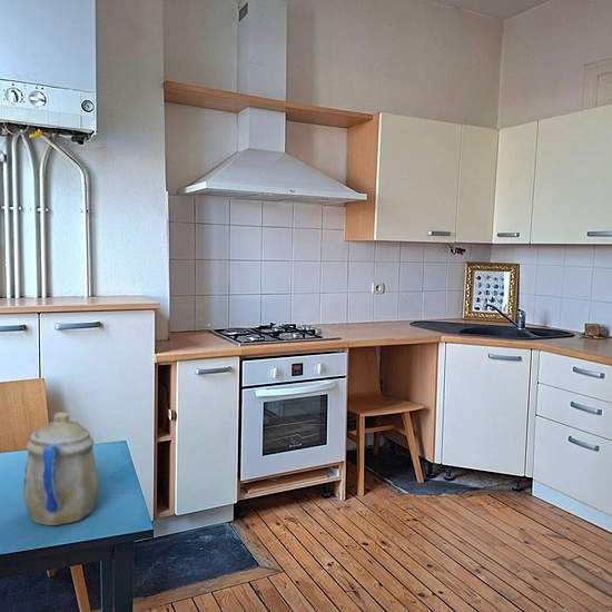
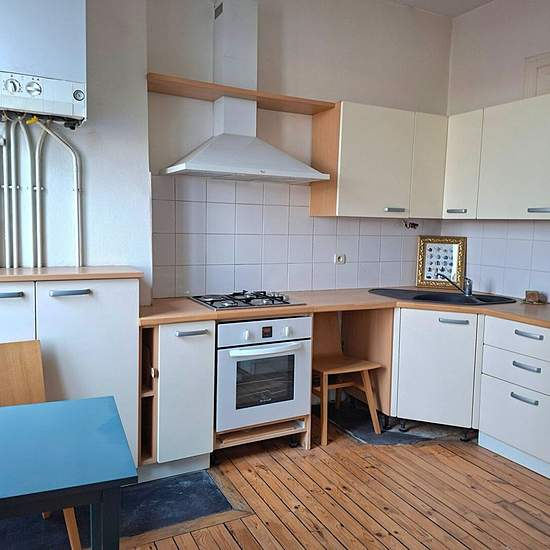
- teapot (60, 463)
